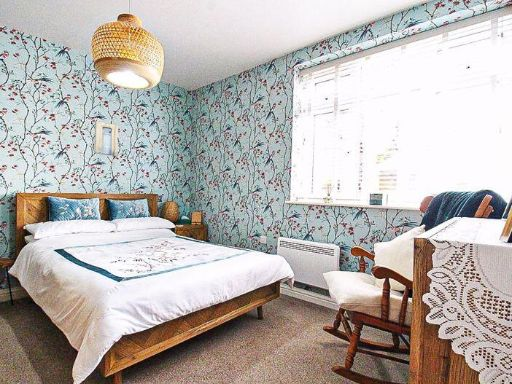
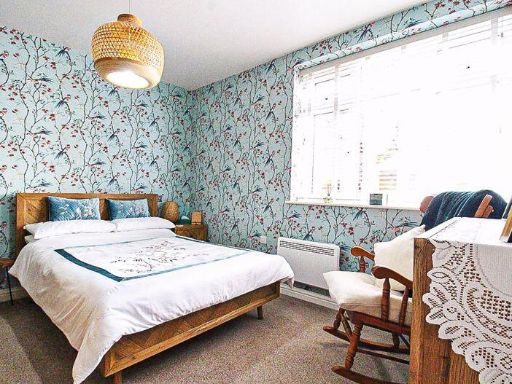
- wall art (106, 139)
